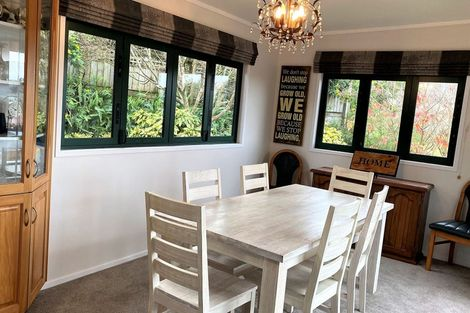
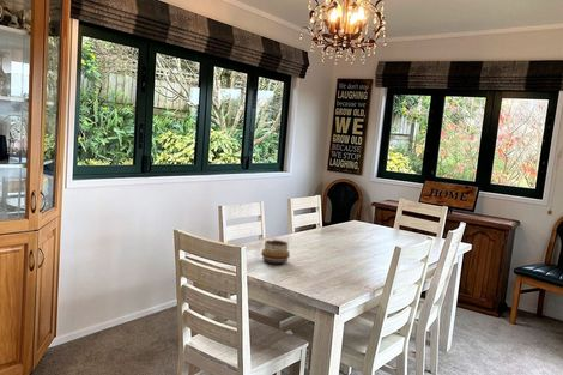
+ decorative bowl (276, 252)
